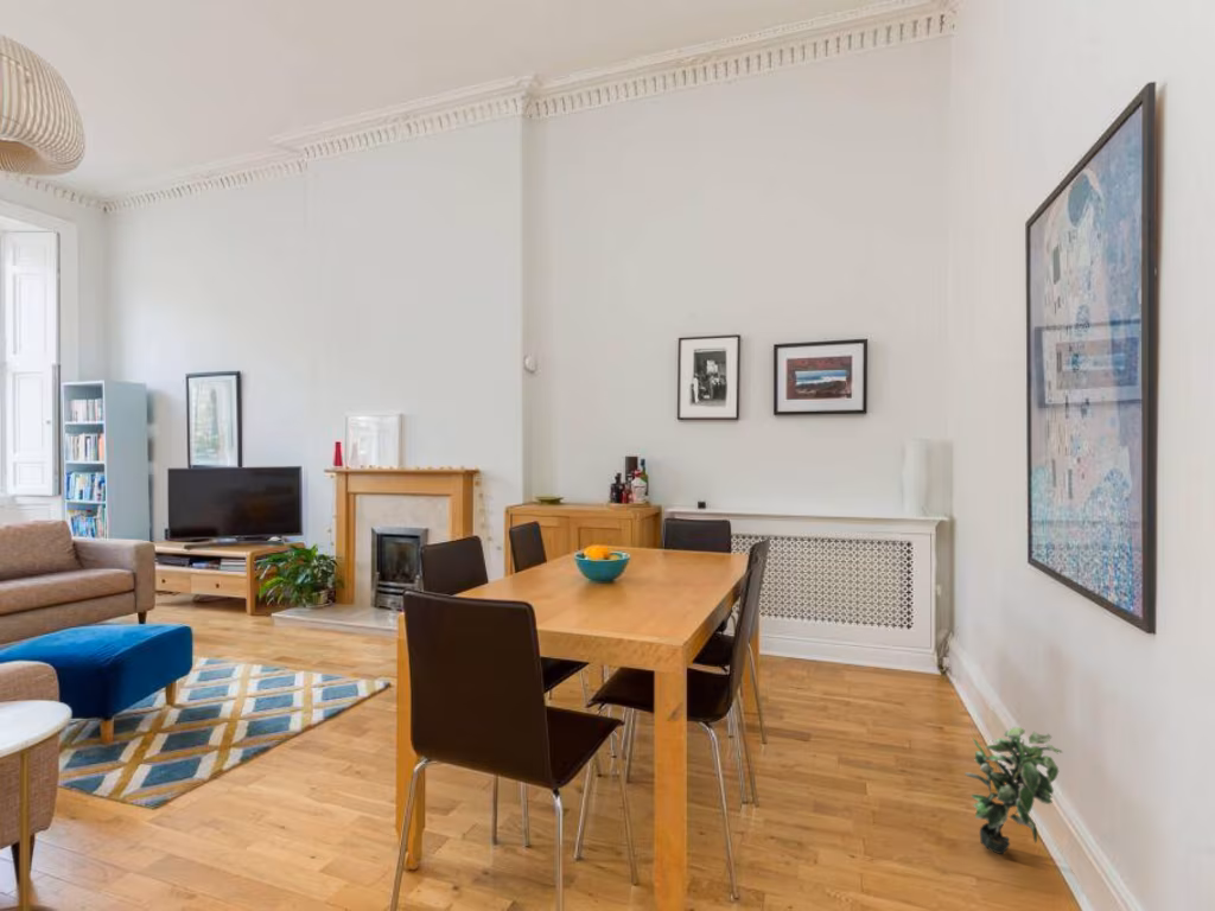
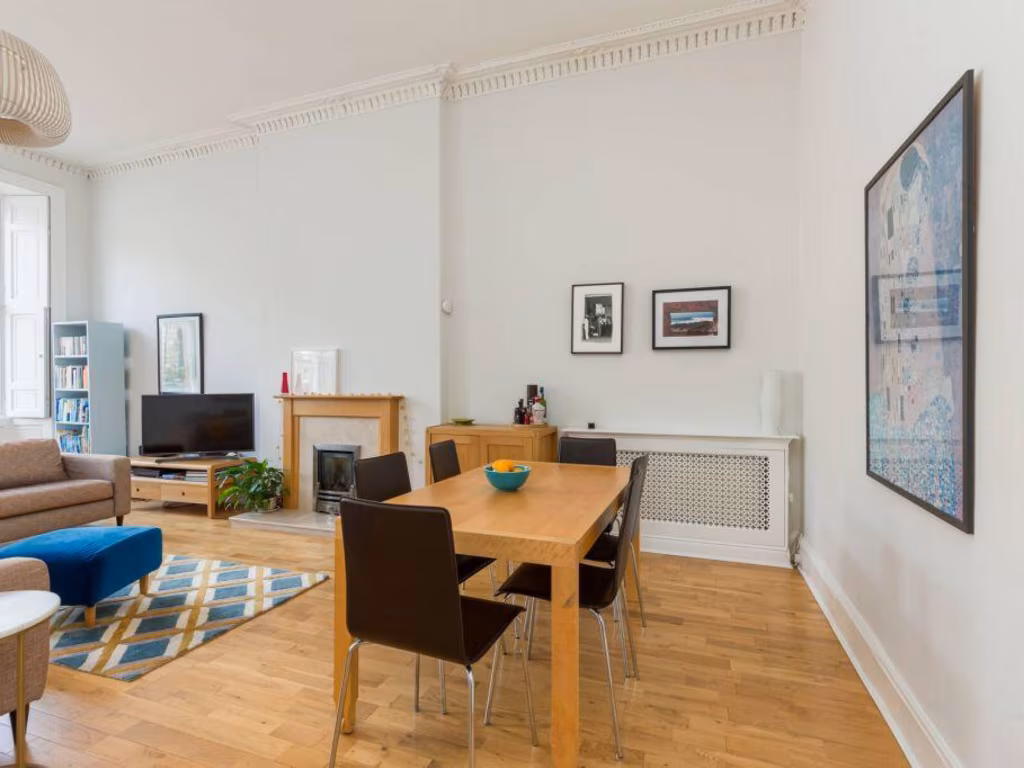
- potted plant (1014, 789)
